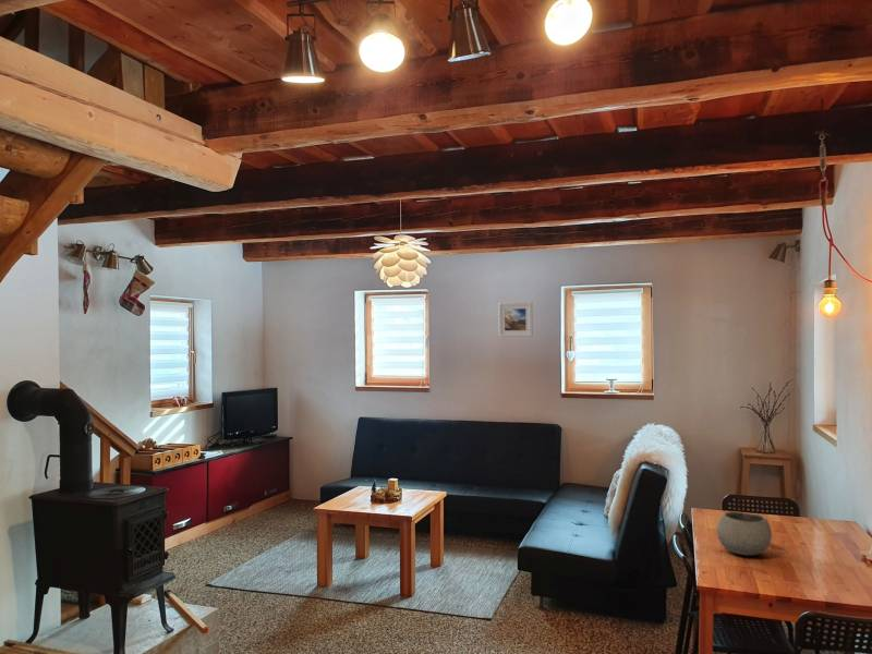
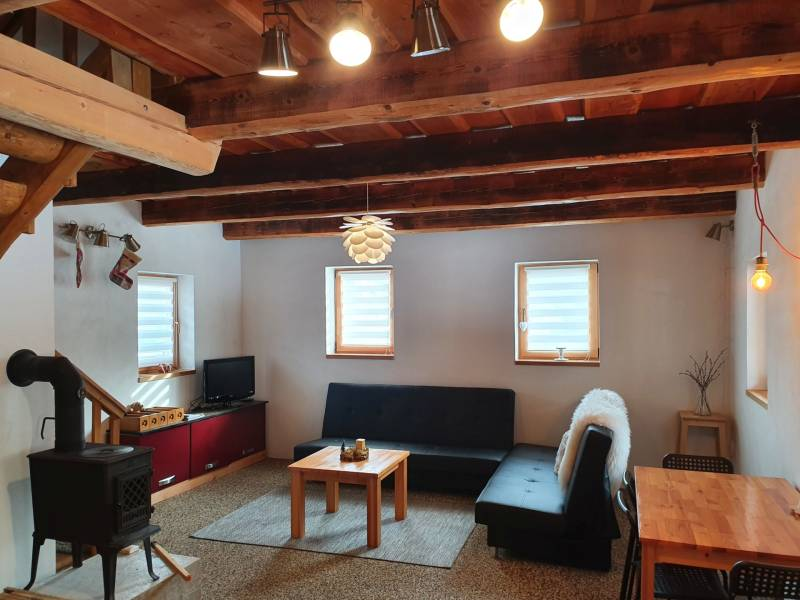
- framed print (514, 319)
- bowl (743, 534)
